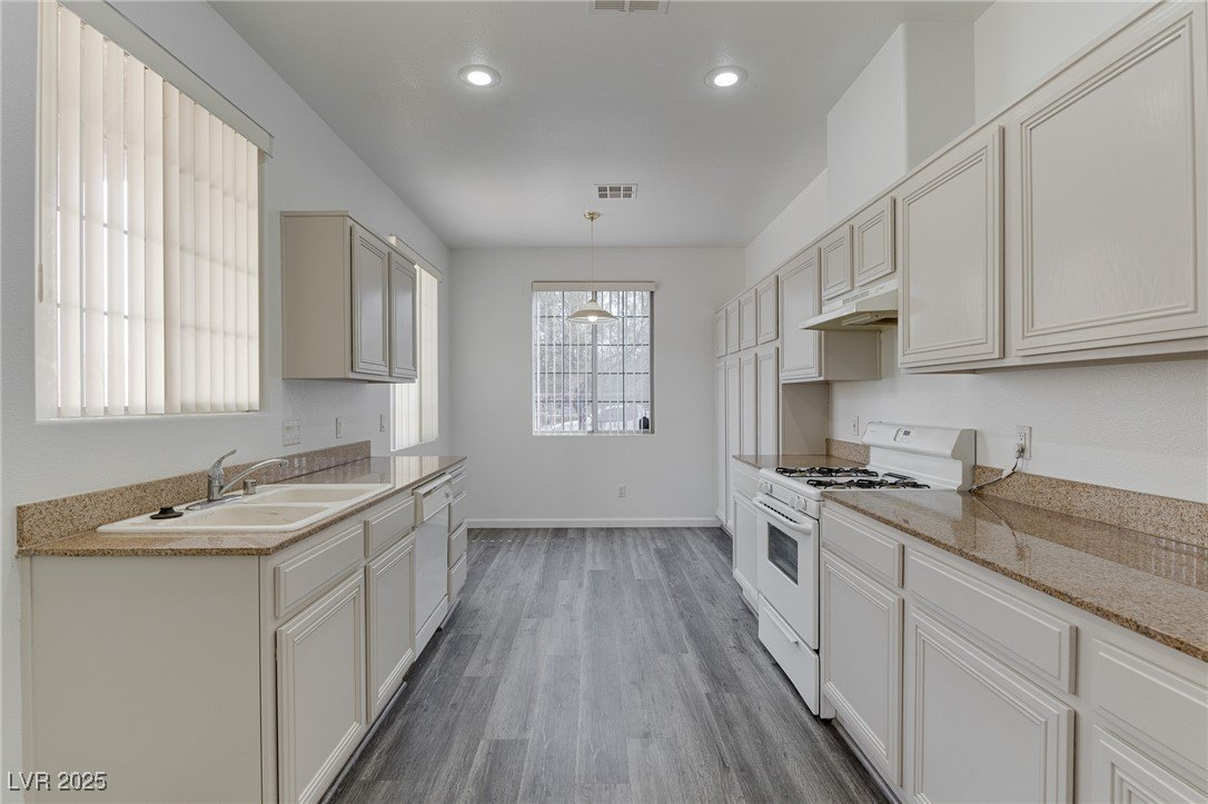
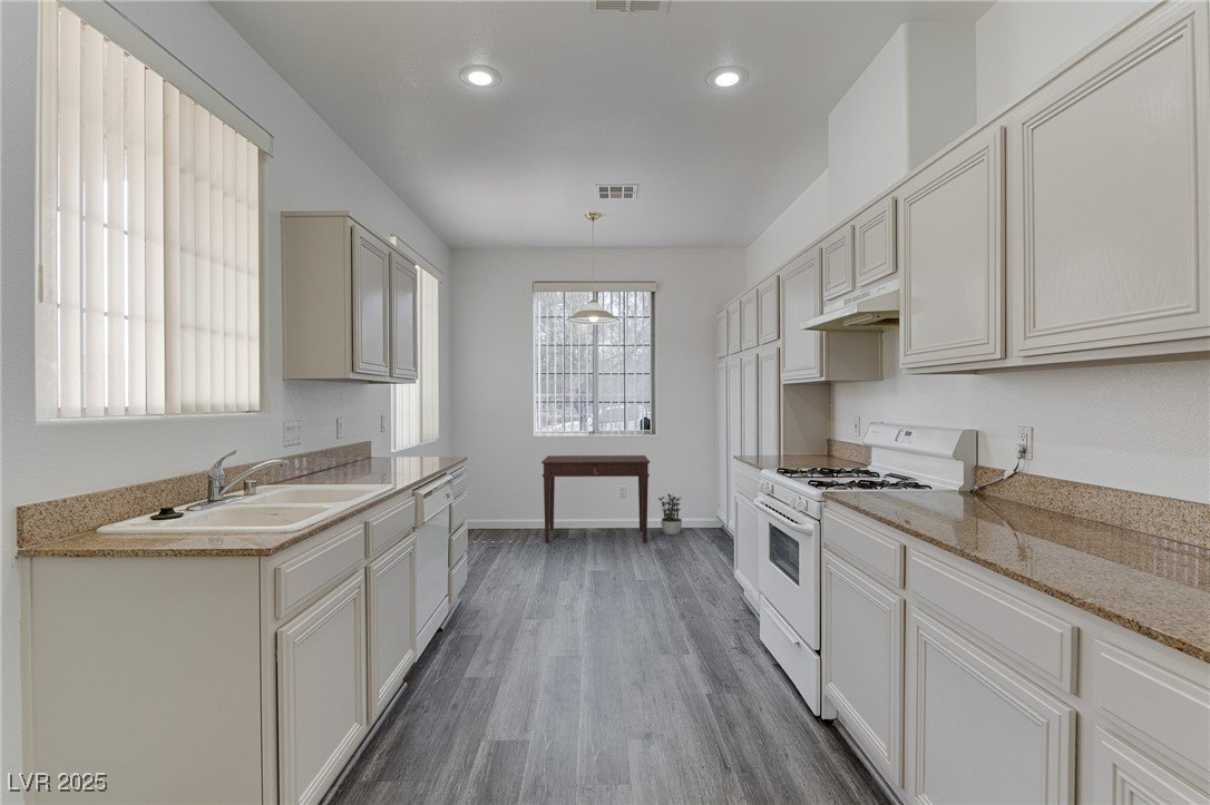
+ desk (596, 475)
+ potted plant (670, 512)
